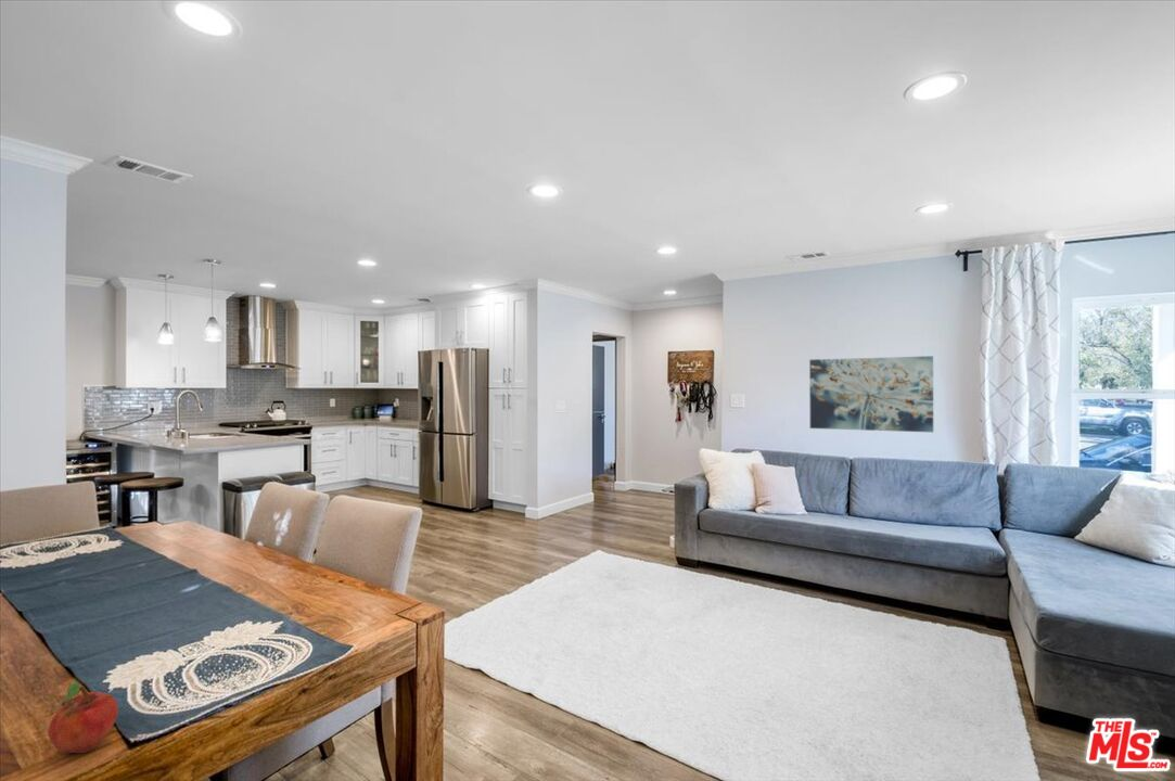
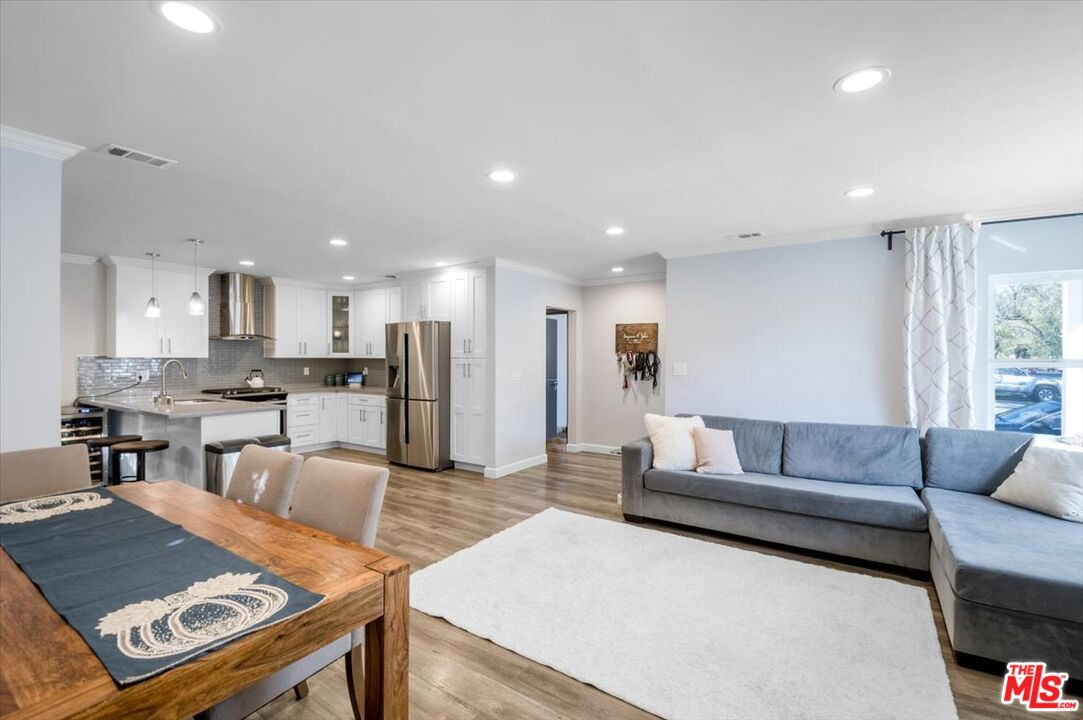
- wall art (868, 394)
- fruit (82, 714)
